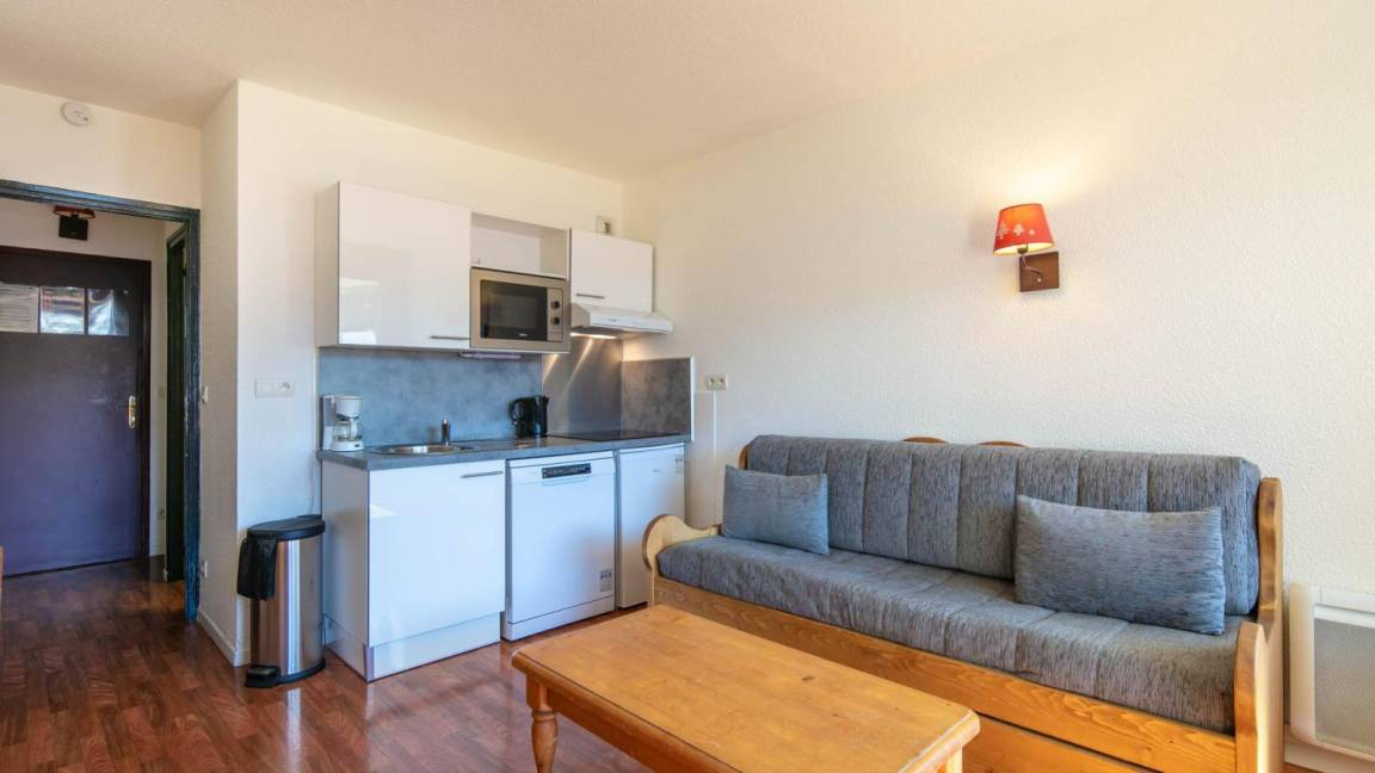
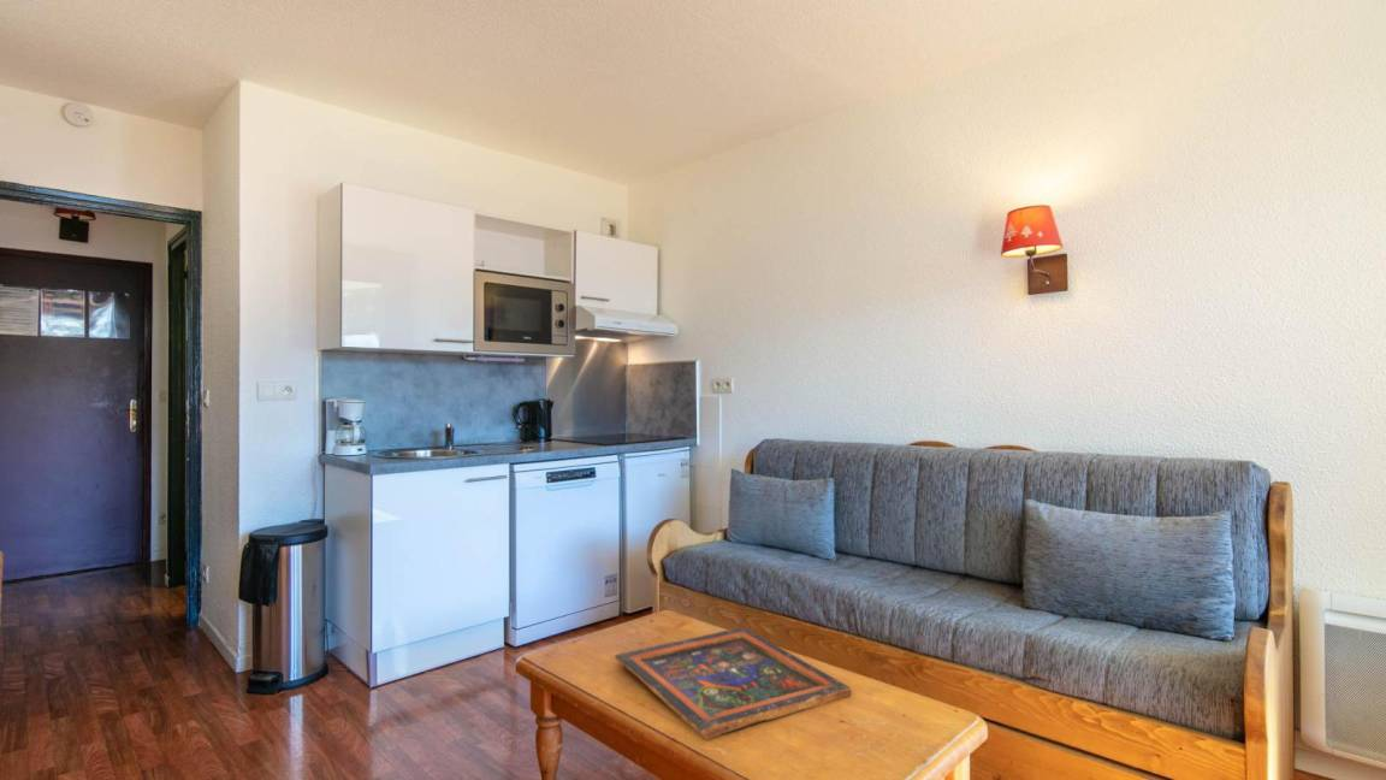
+ painted panel (727, 674)
